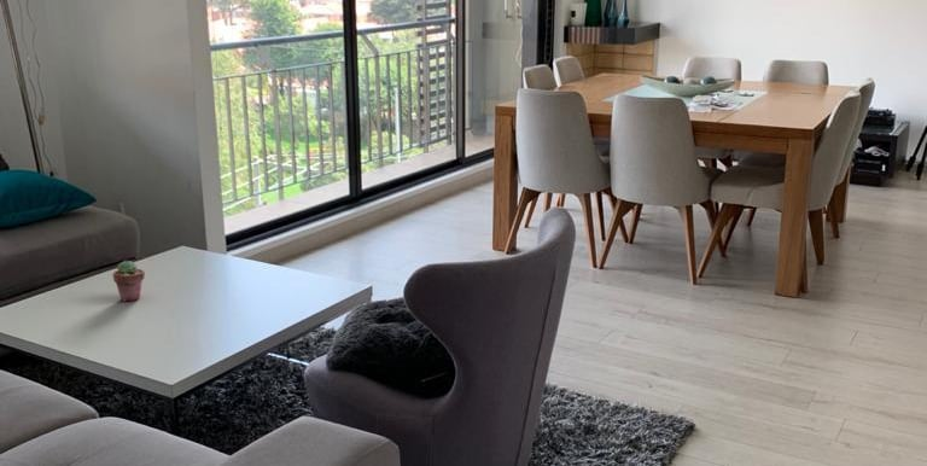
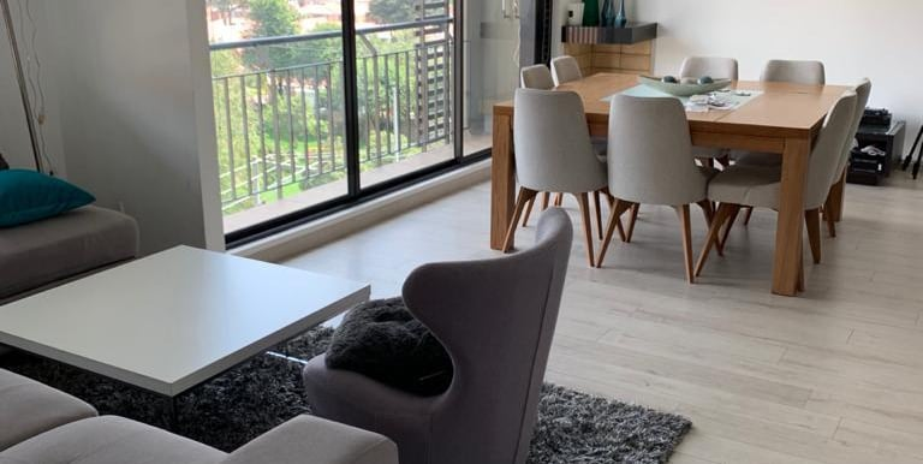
- potted succulent (128, 279)
